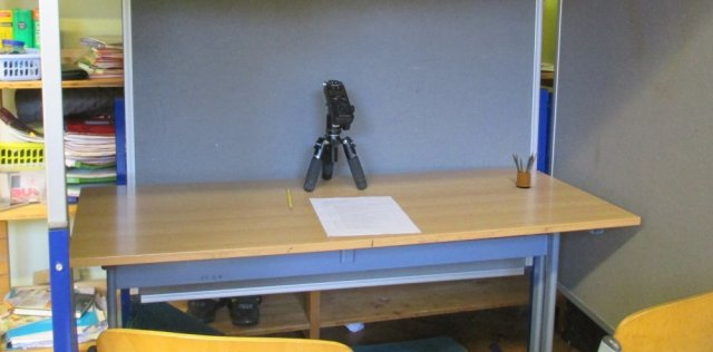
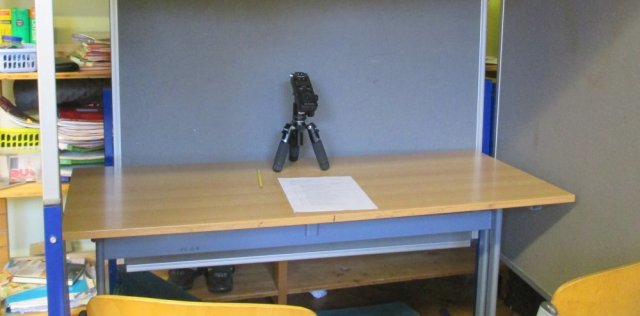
- pencil box (521, 168)
